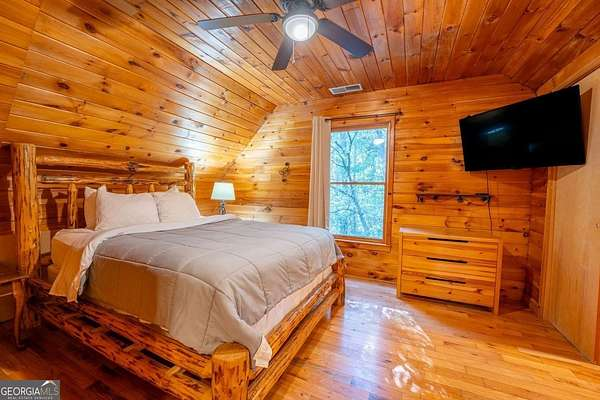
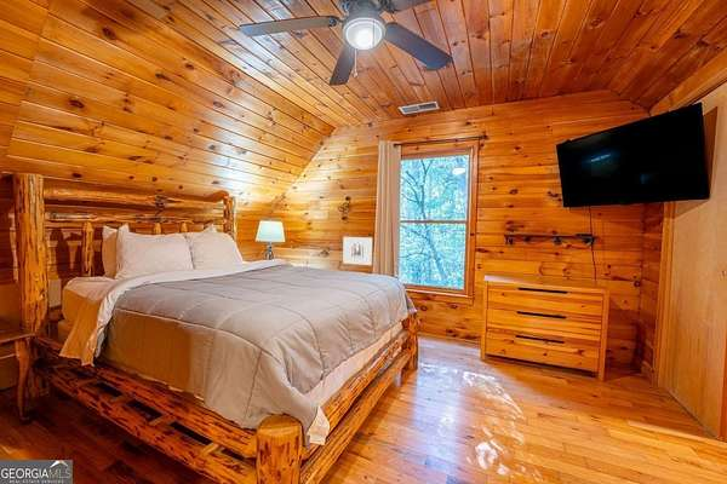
+ wall art (357, 250)
